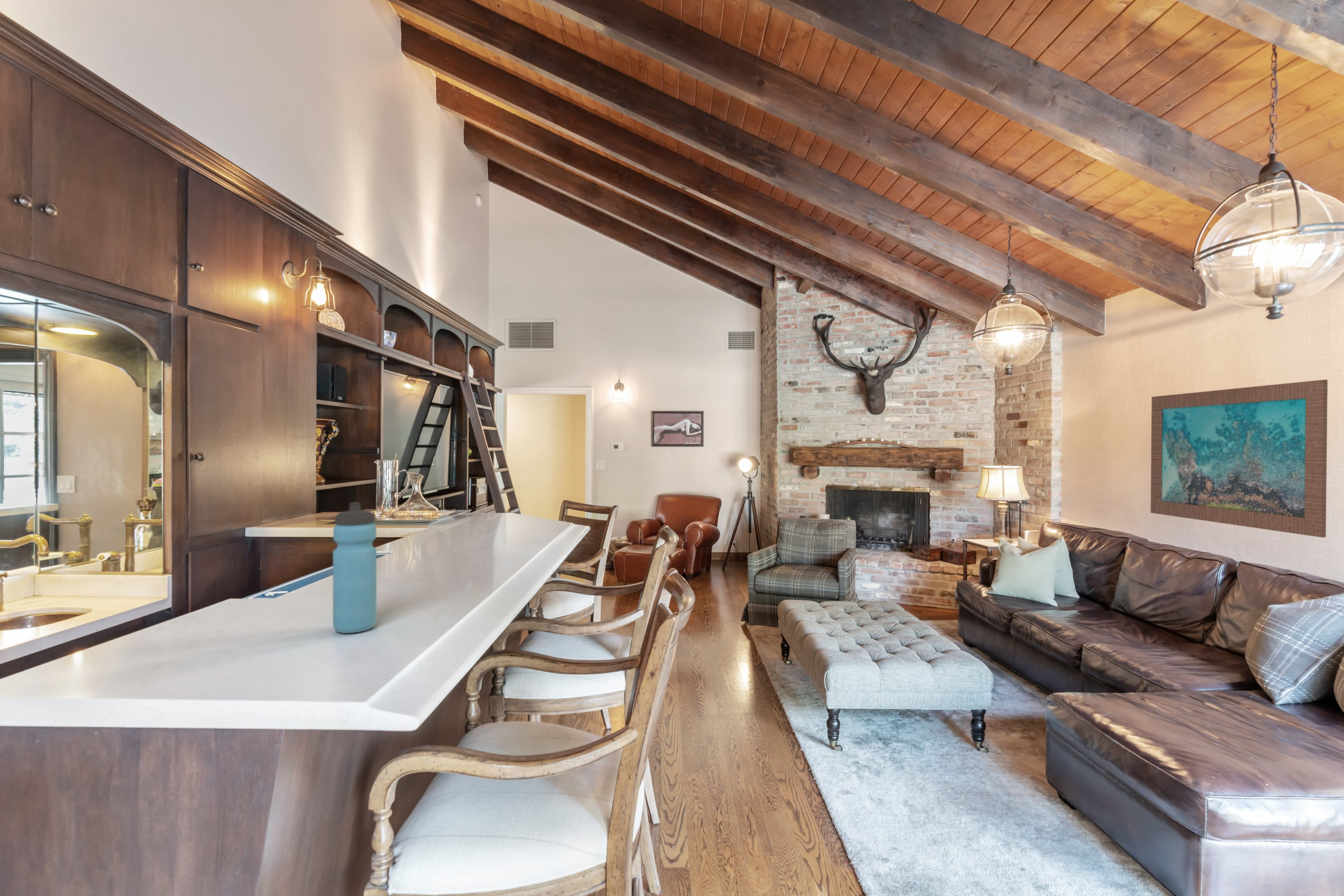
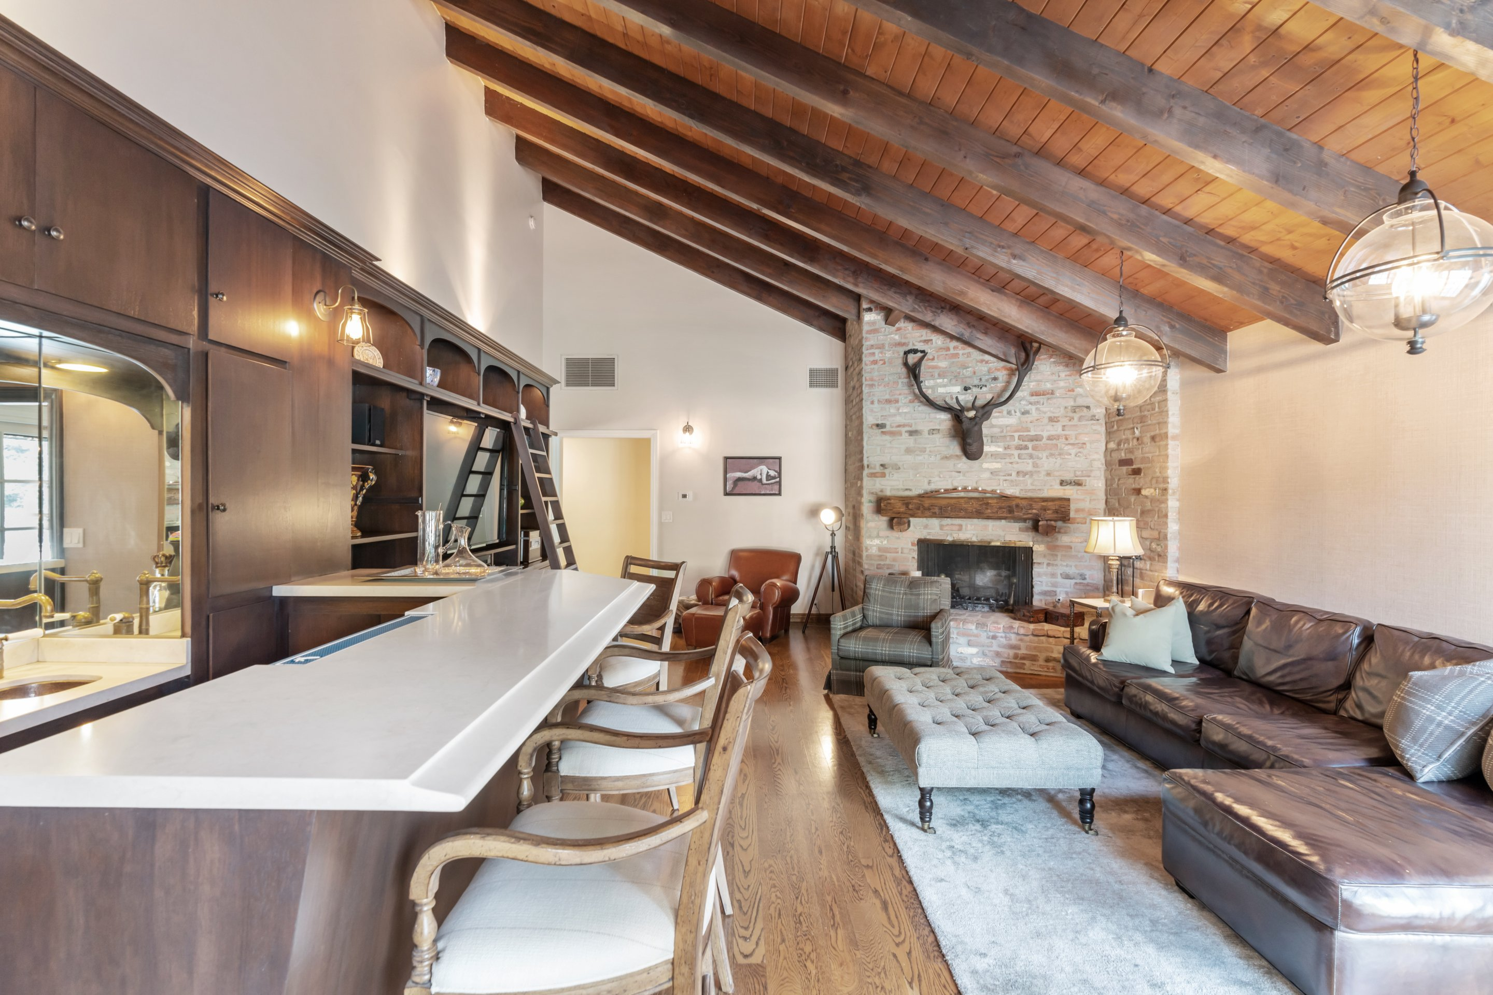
- wall art (1225, 456)
- water bottle (355, 565)
